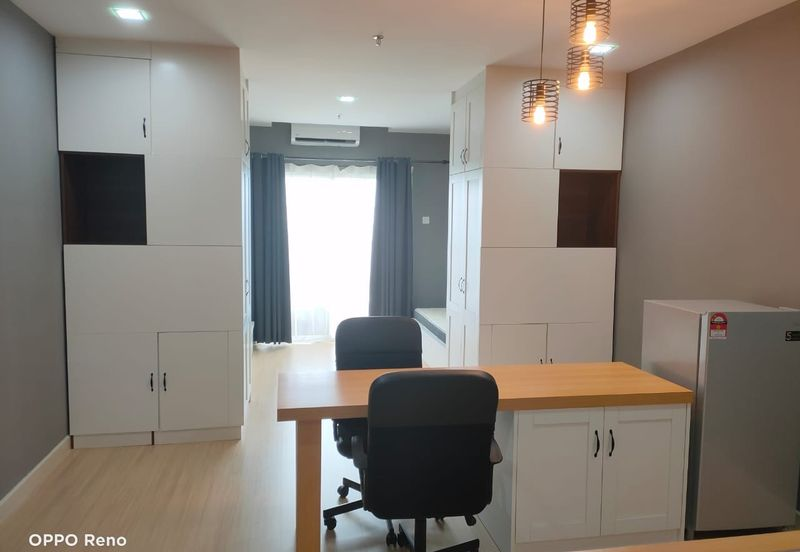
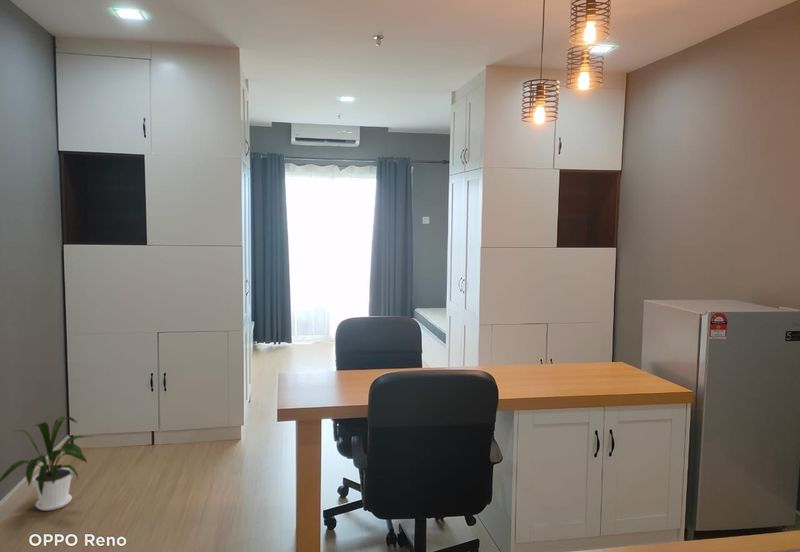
+ house plant (52, 460)
